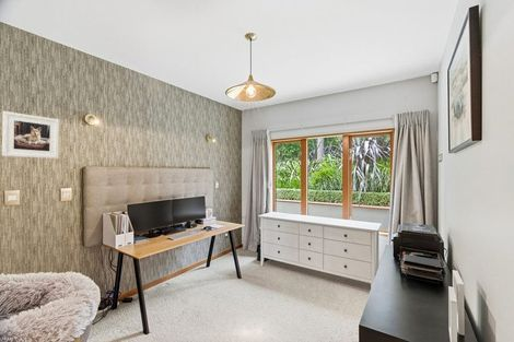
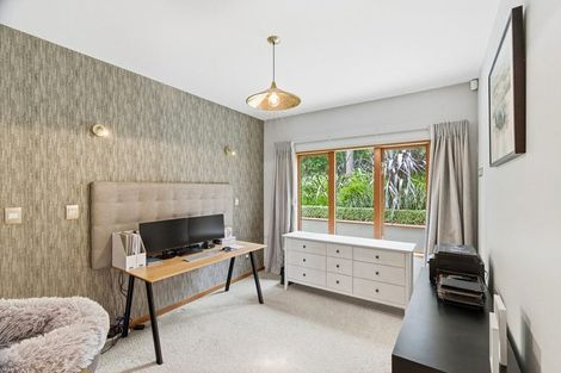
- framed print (32, 135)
